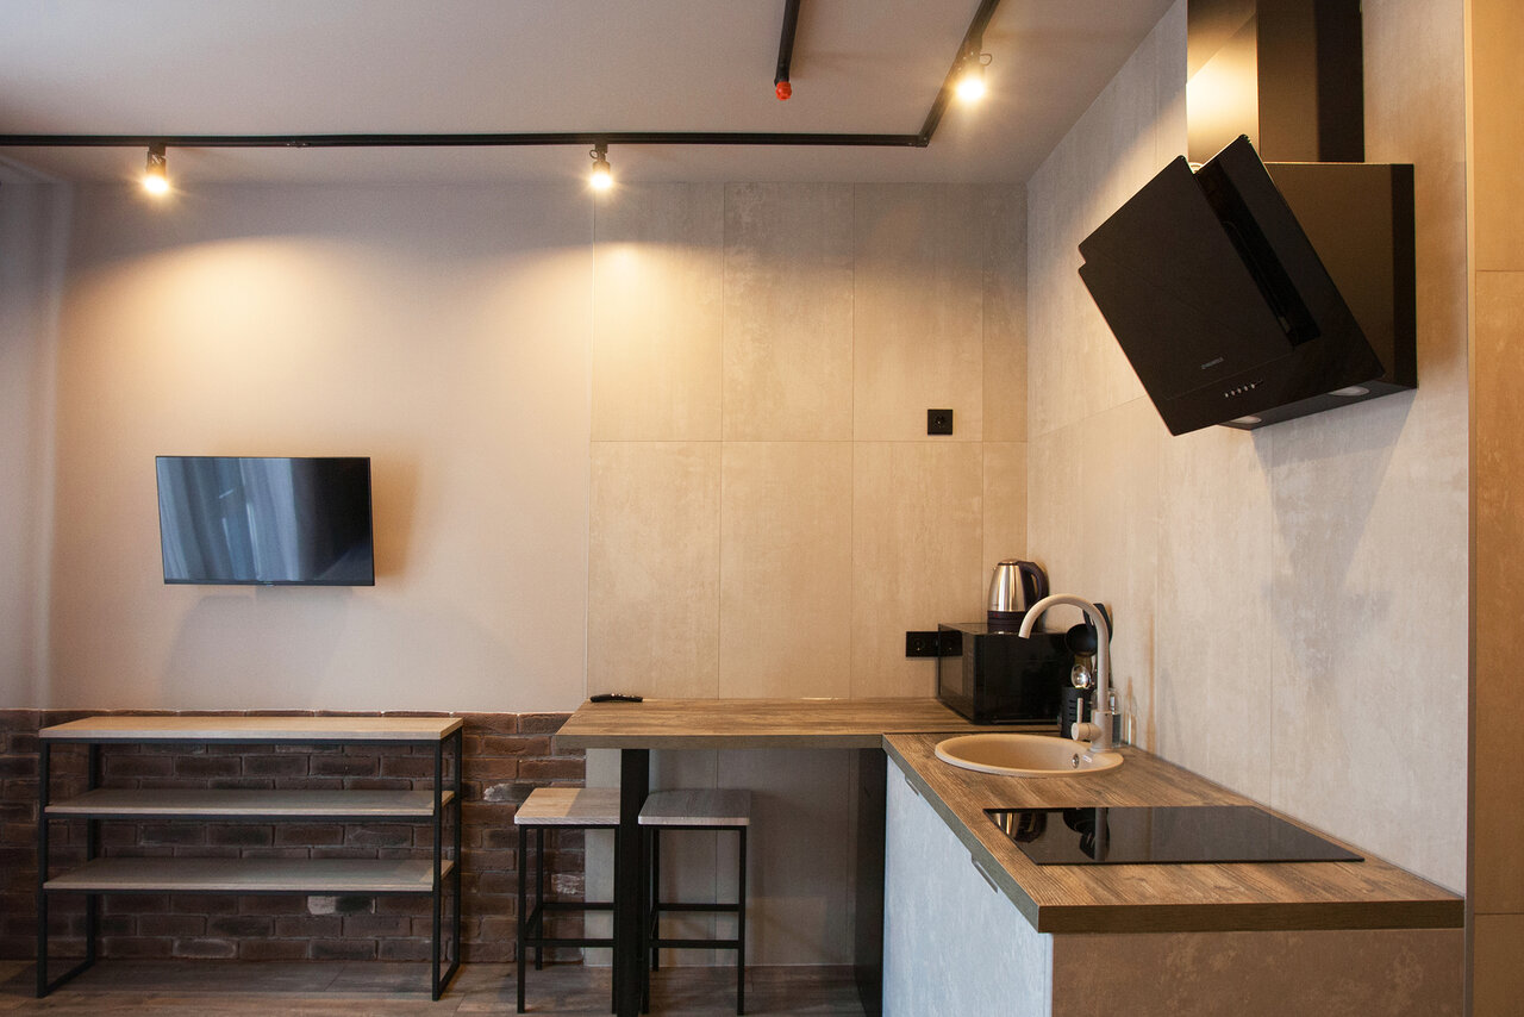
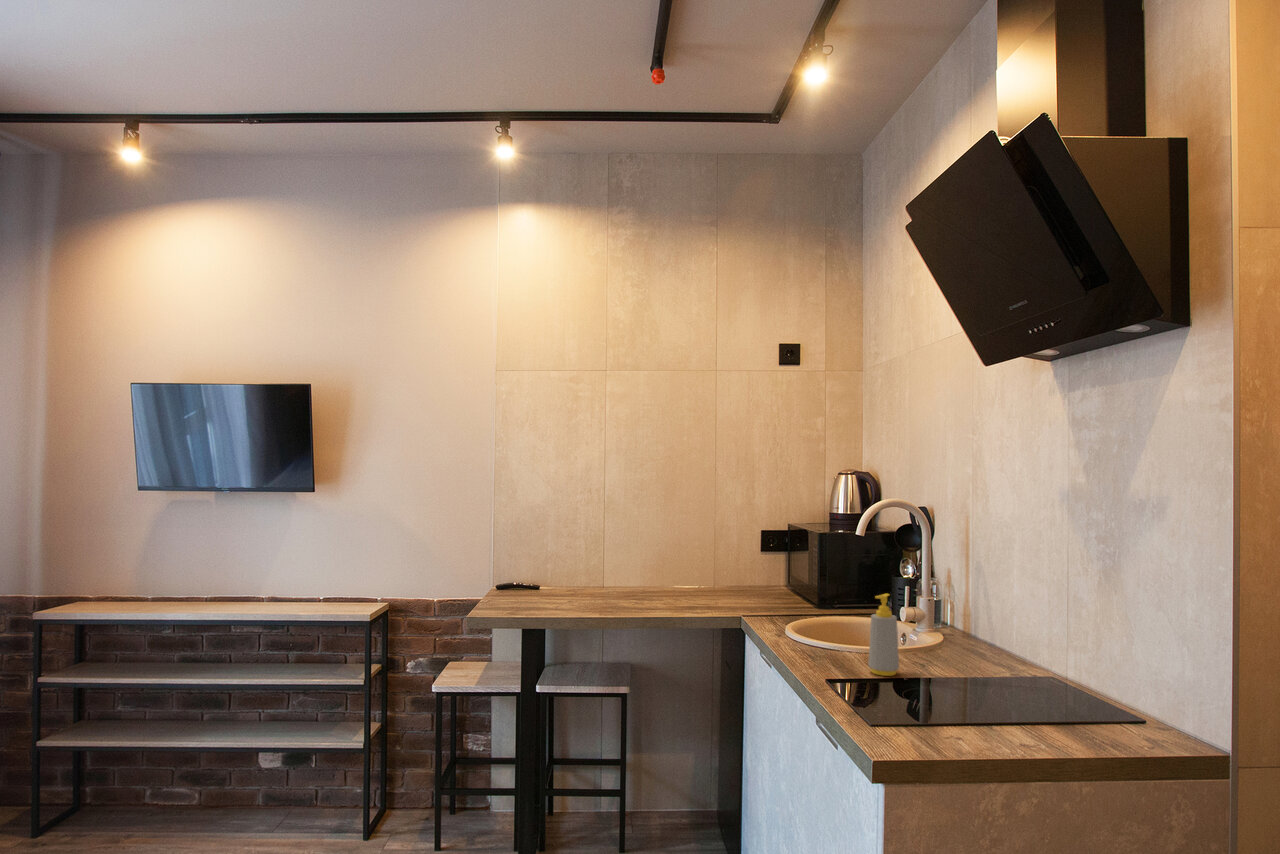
+ soap bottle (883, 633)
